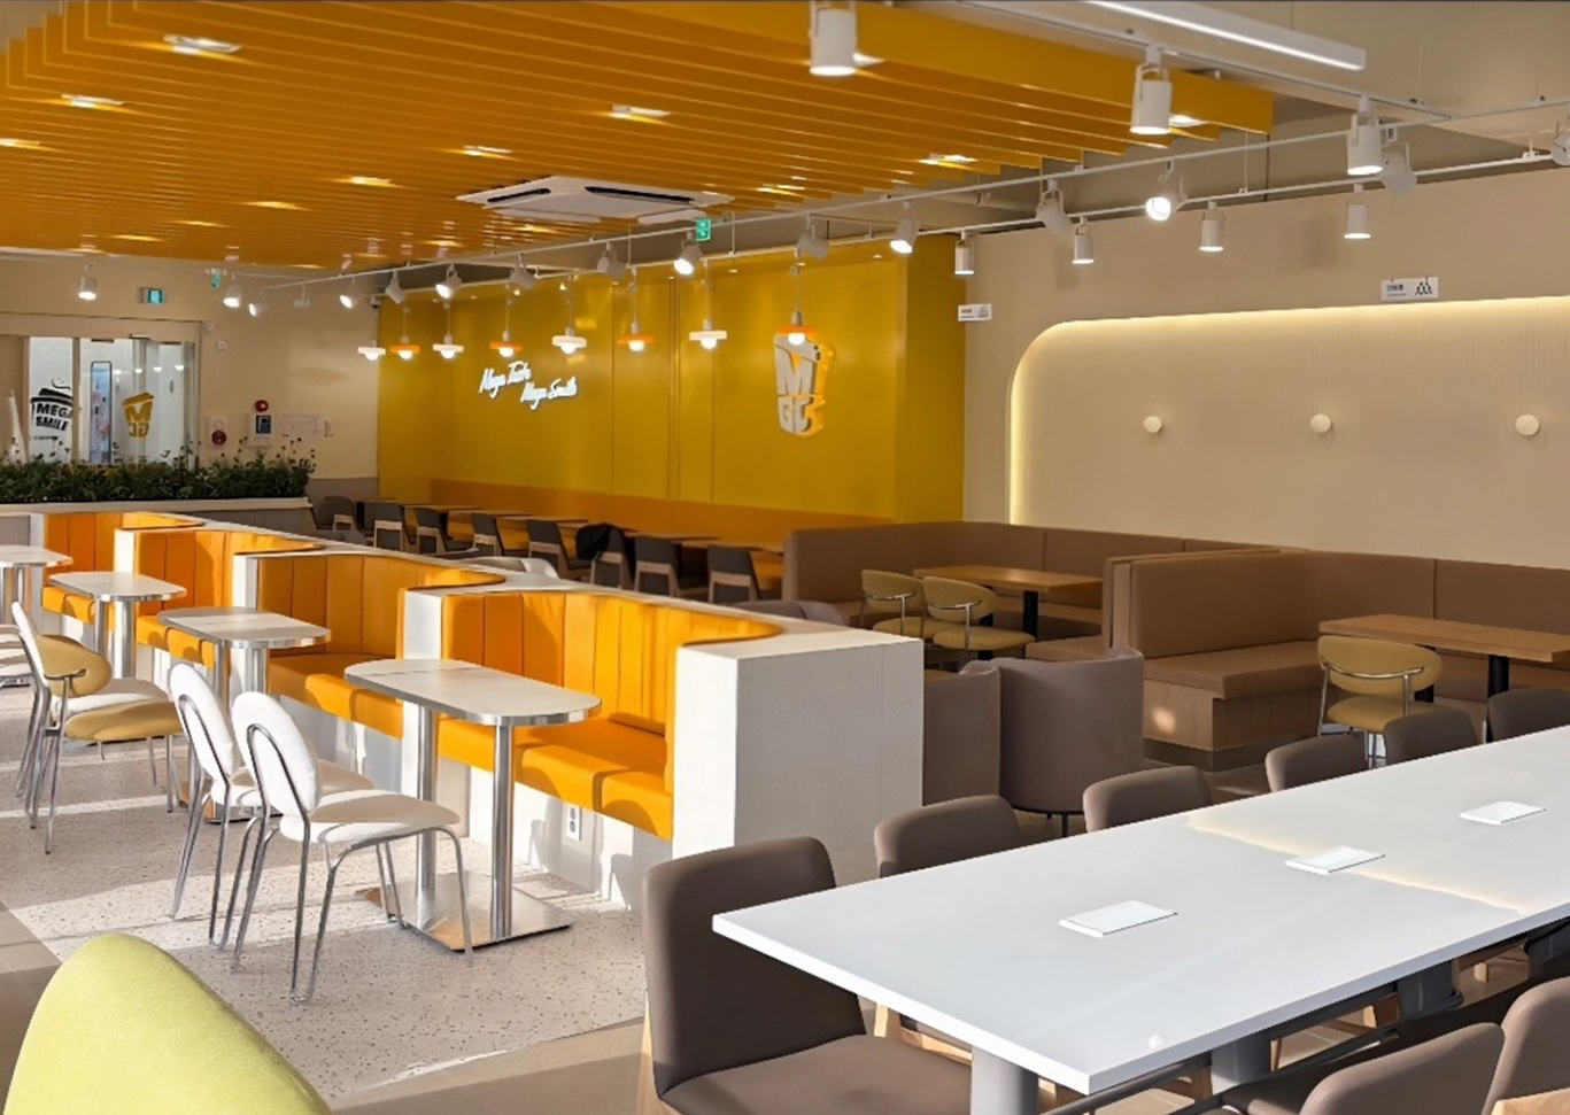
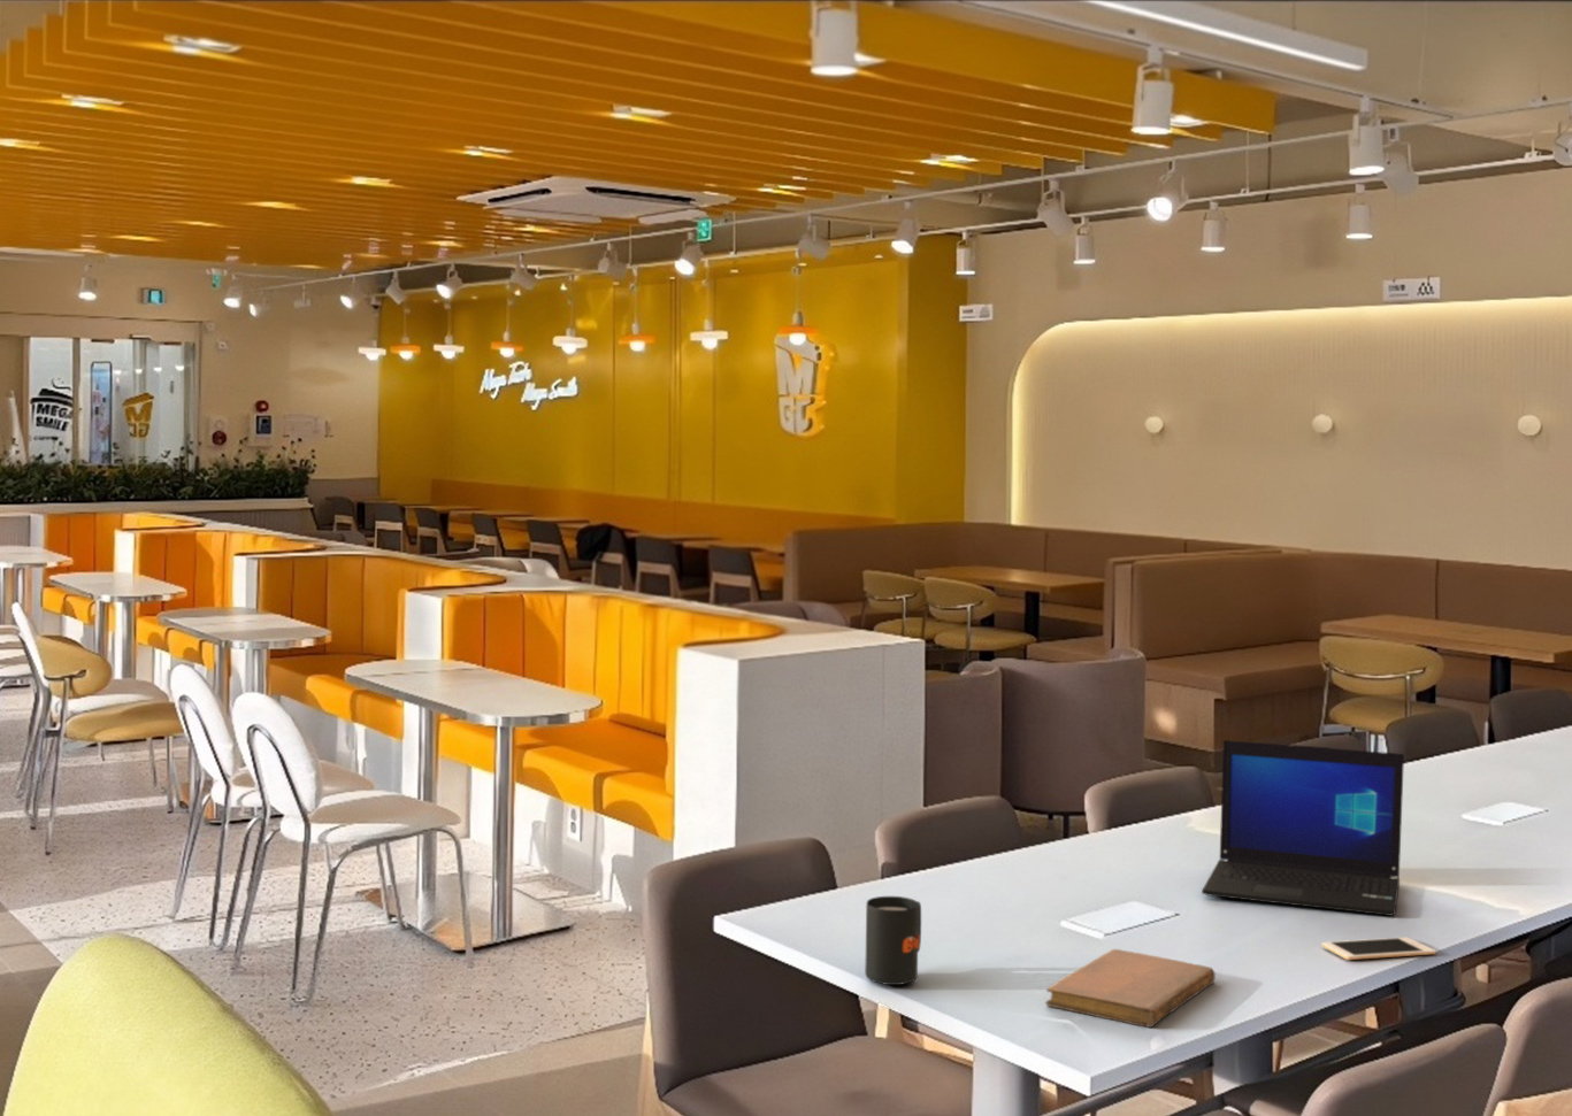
+ notebook (1131, 986)
+ laptop (1304, 823)
+ mug (899, 938)
+ cell phone (1377, 948)
